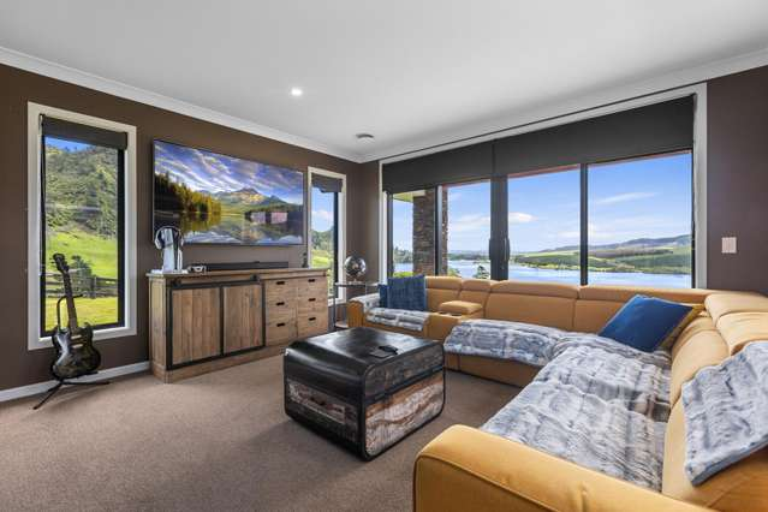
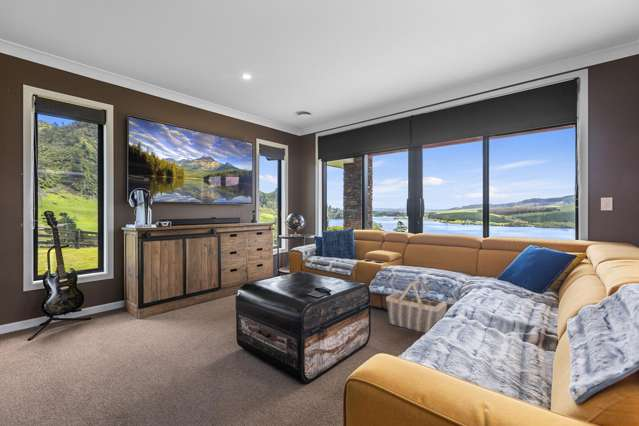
+ basket (416, 304)
